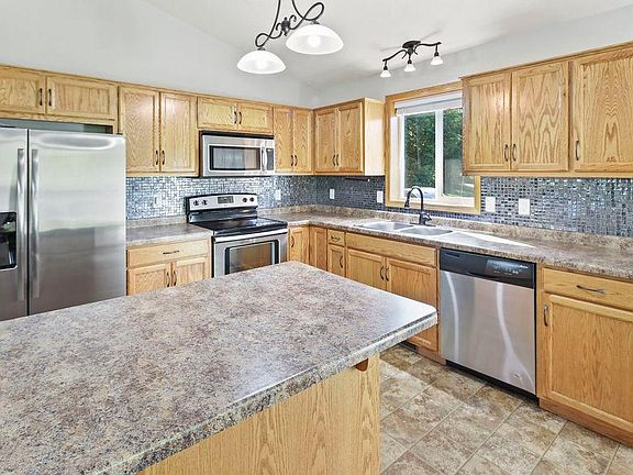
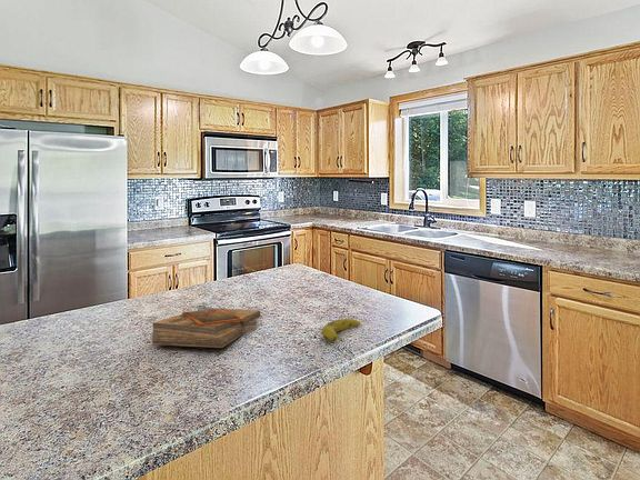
+ fruit (342, 328)
+ clipboard (211, 323)
